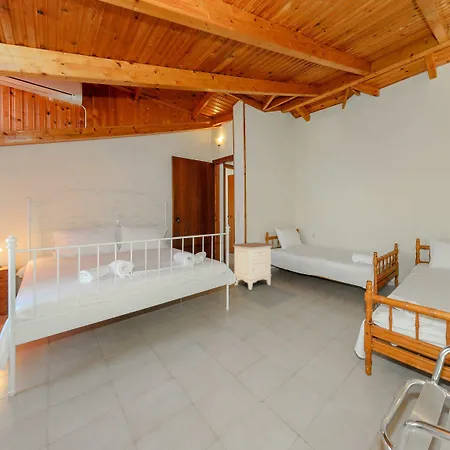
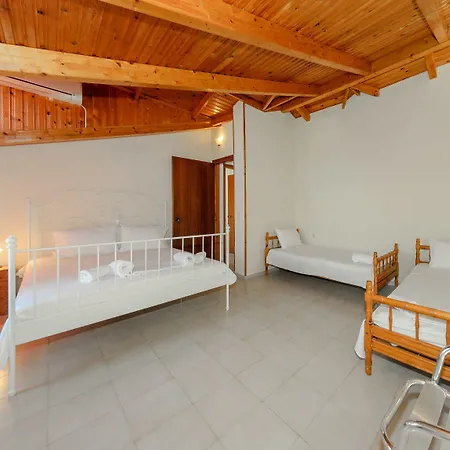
- nightstand (253, 264)
